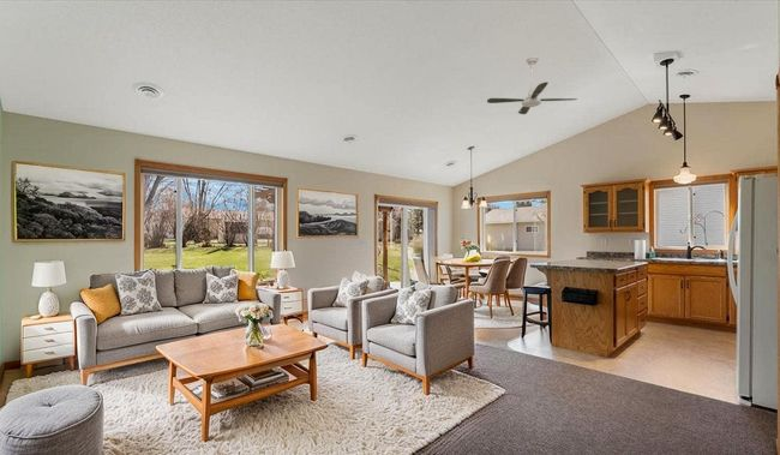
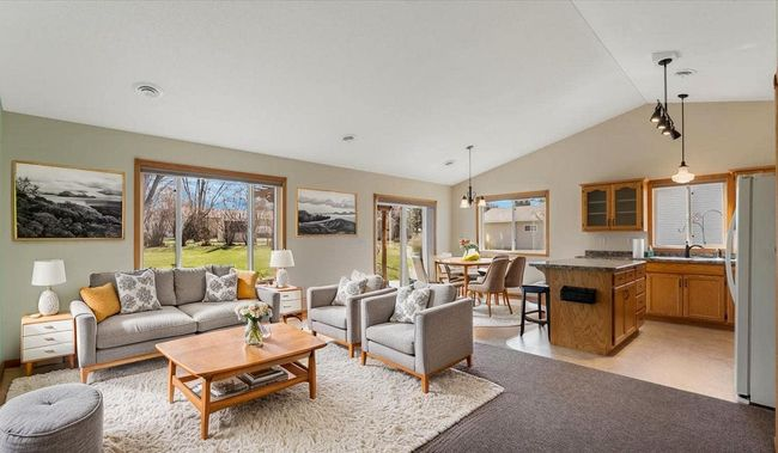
- ceiling fan (530, 82)
